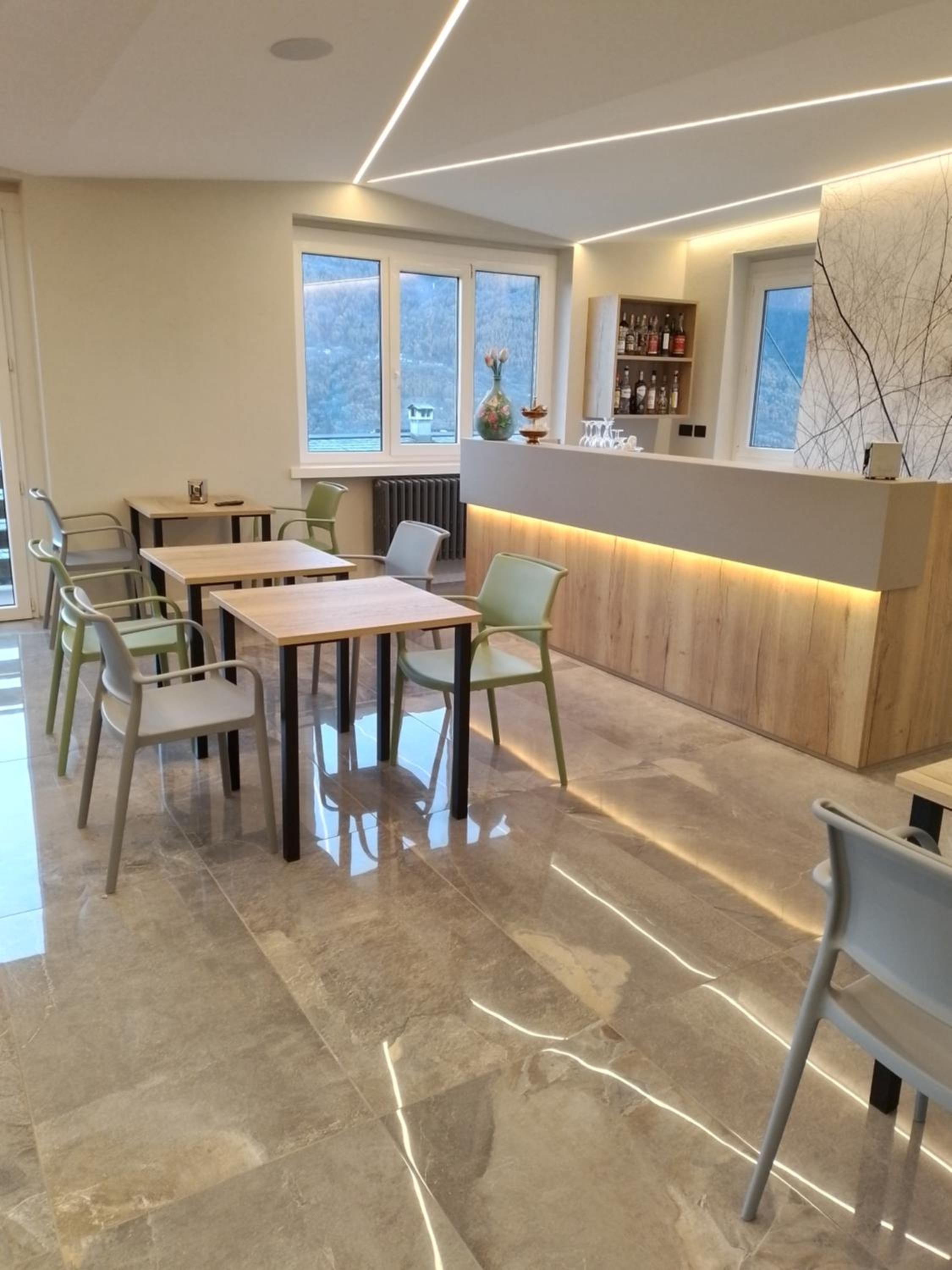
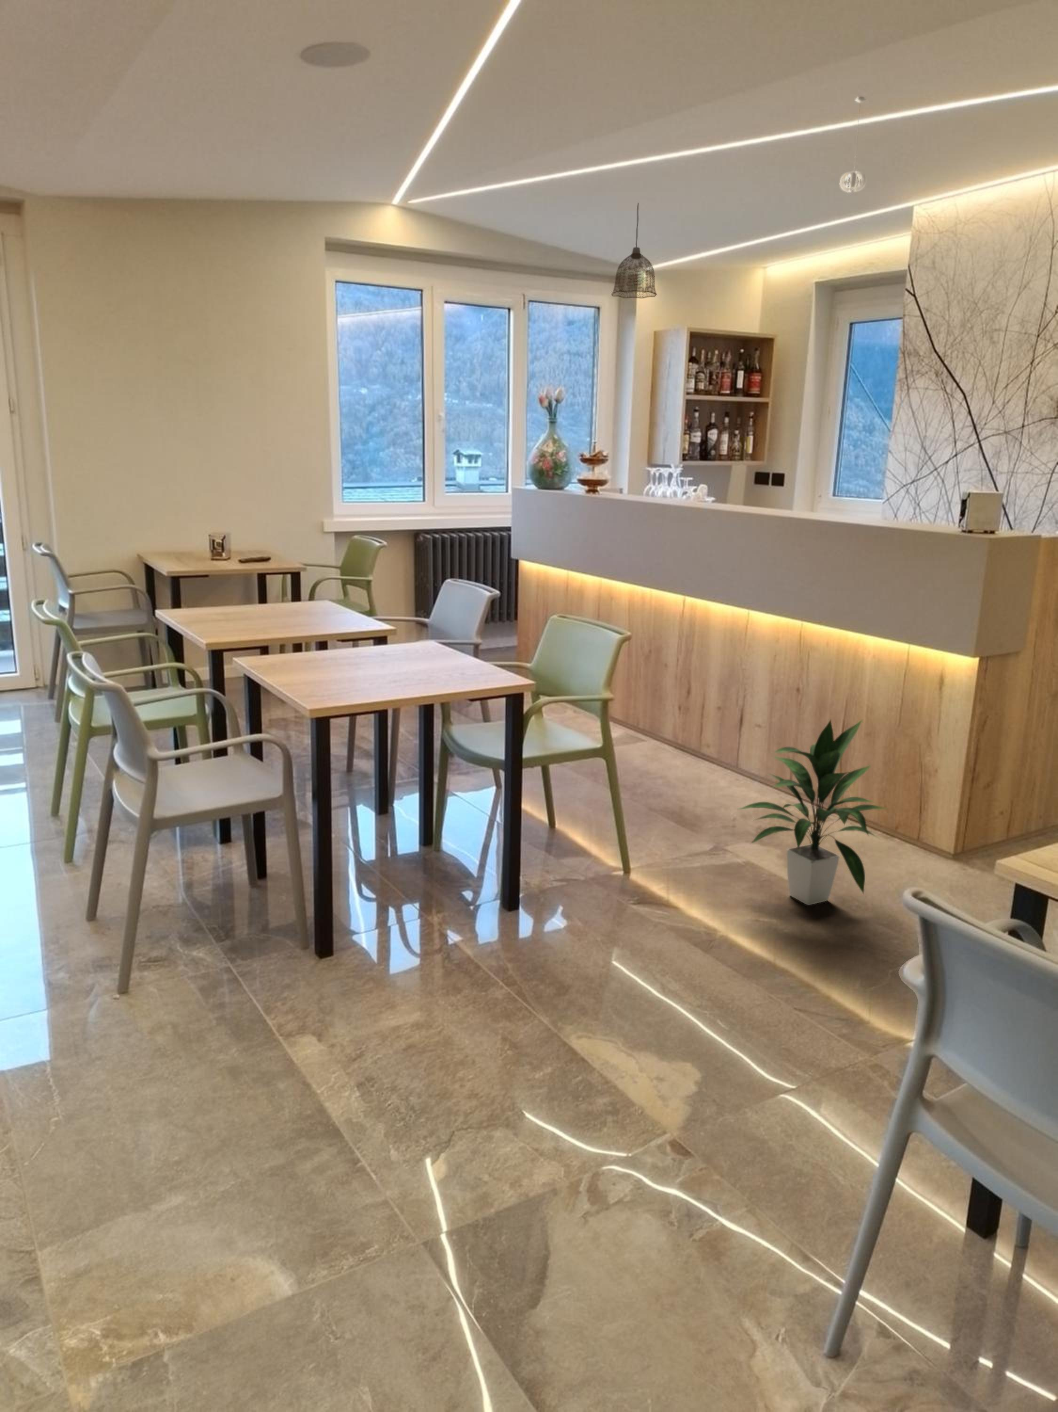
+ pendant lamp (636, 249)
+ pendant light (856, 145)
+ indoor plant (818, 814)
